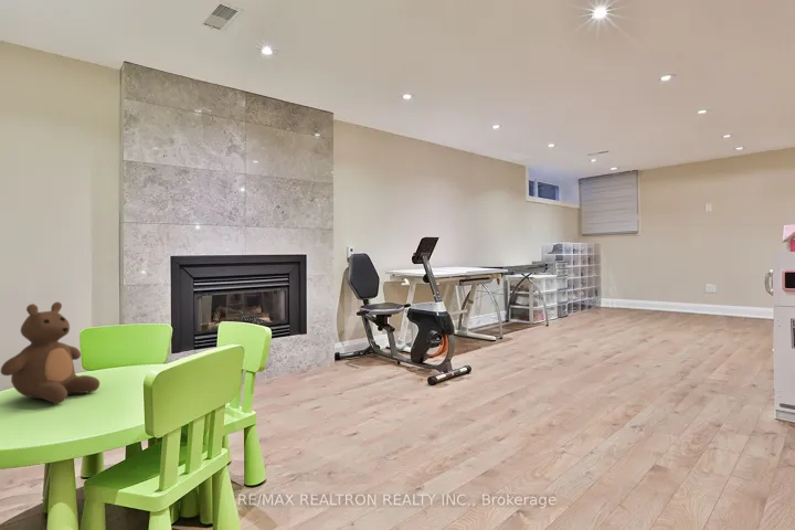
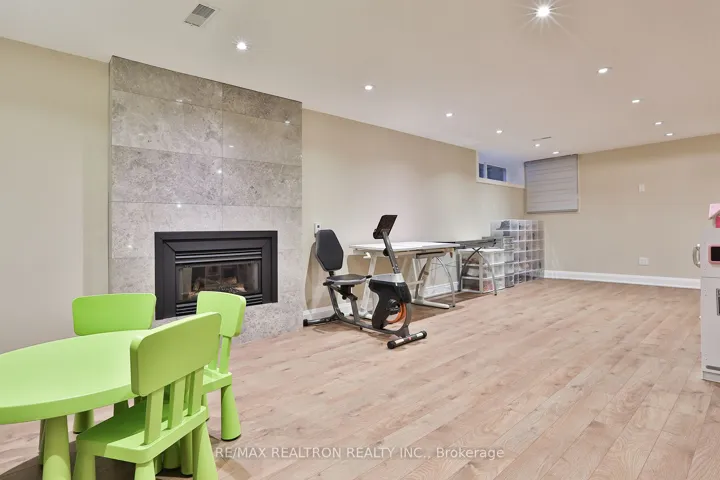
- teddy bear (55, 349)
